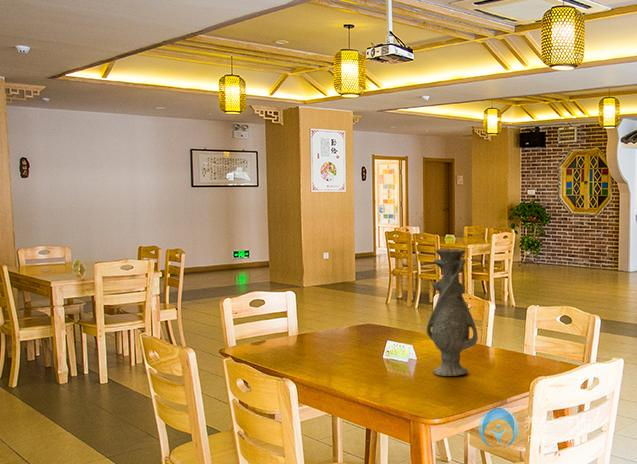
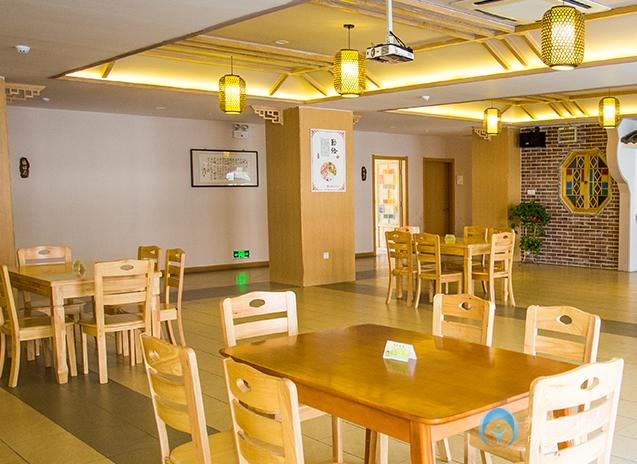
- vase (450, 311)
